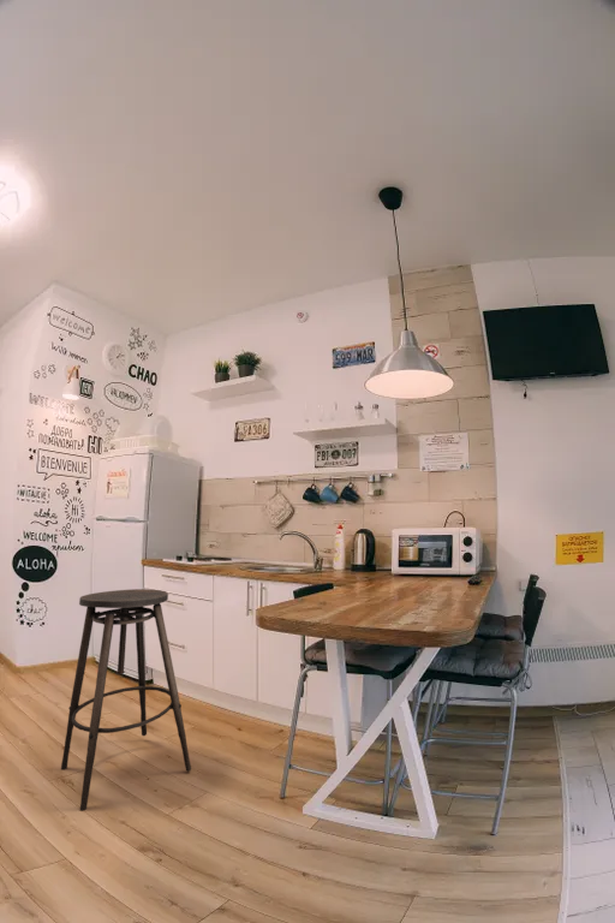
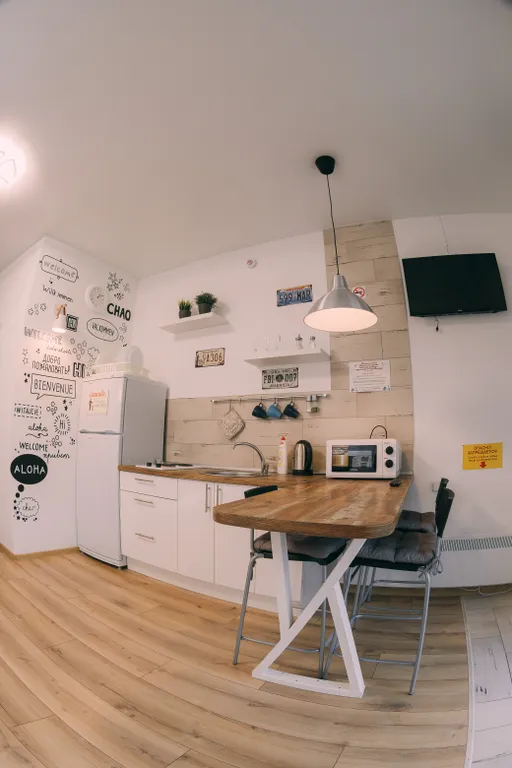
- stool (124, 672)
